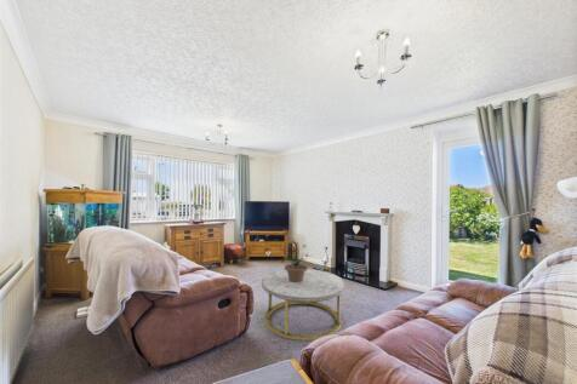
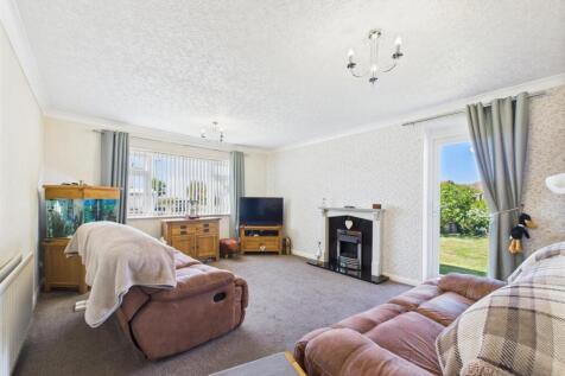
- coffee table (302, 299)
- potted plant (296, 260)
